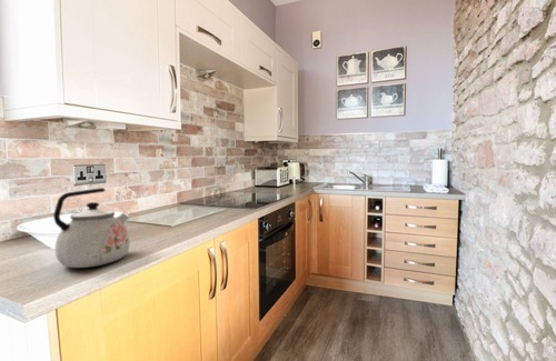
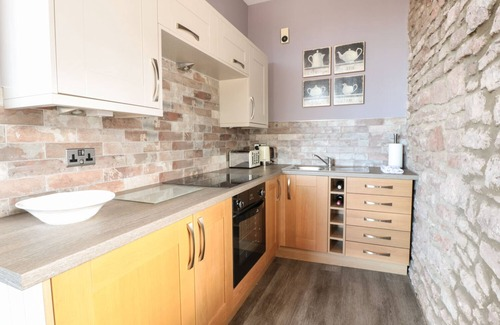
- kettle (95, 224)
